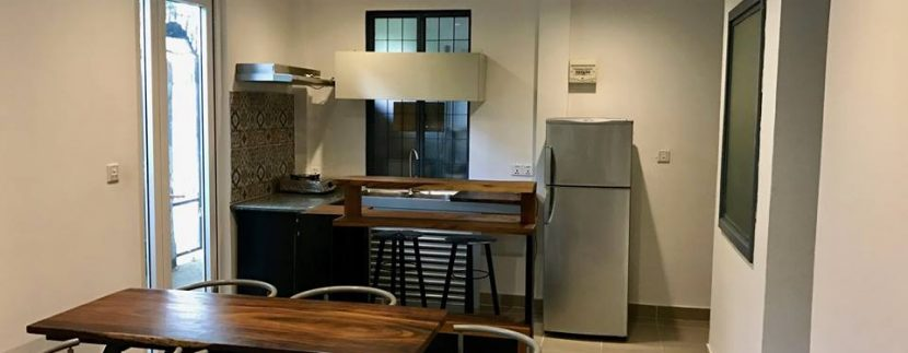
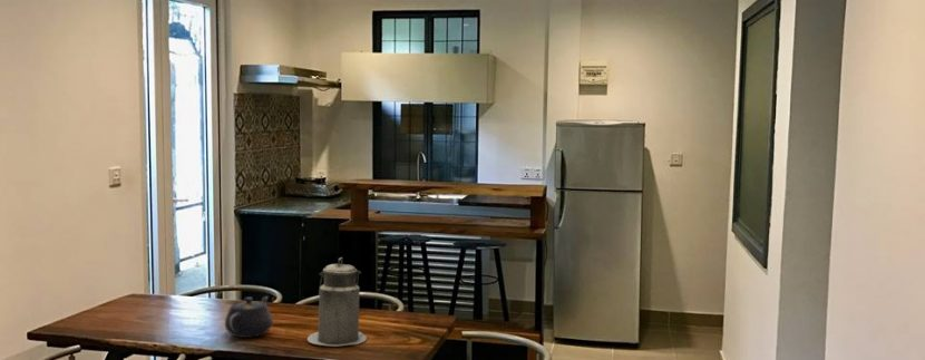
+ teapot (250, 314)
+ canister (337, 298)
